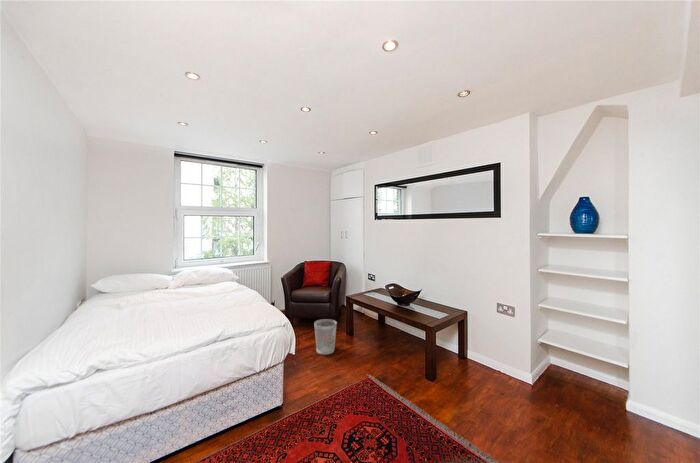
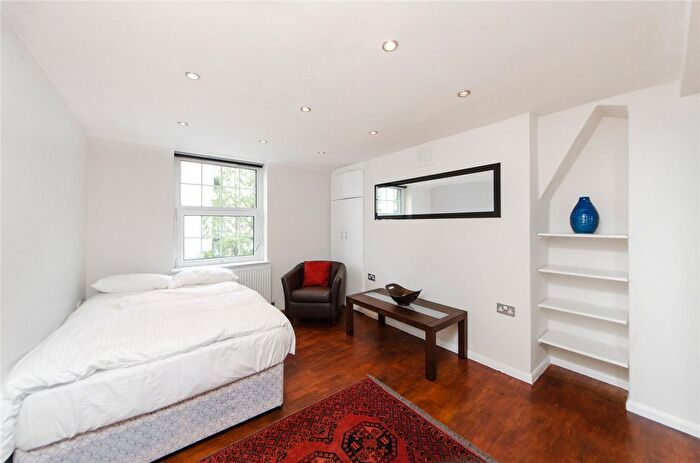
- wastebasket (325, 337)
